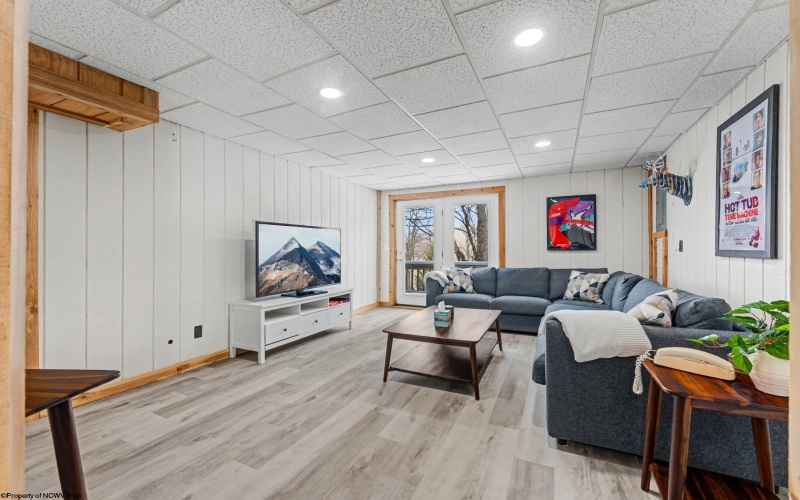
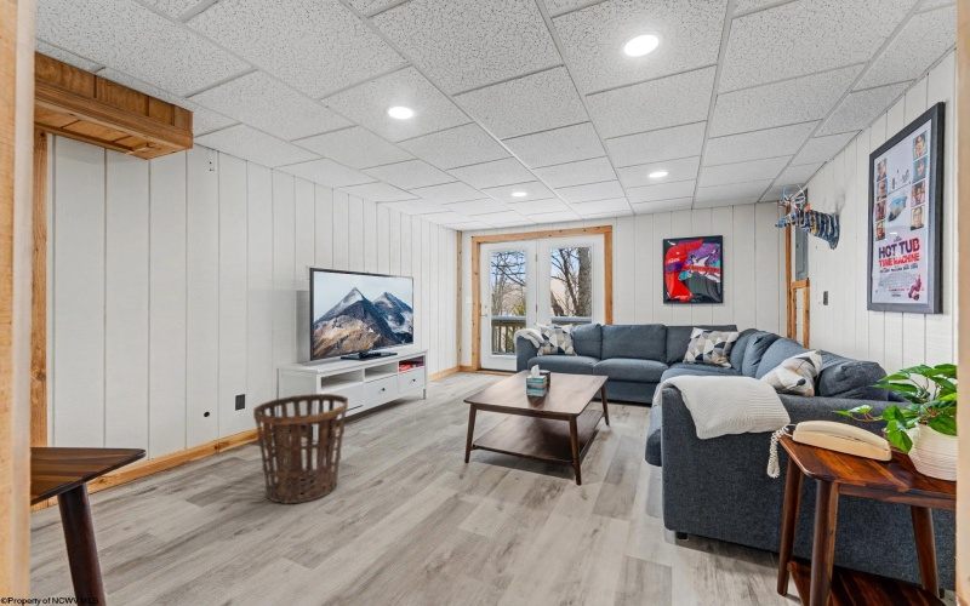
+ basket (302, 446)
